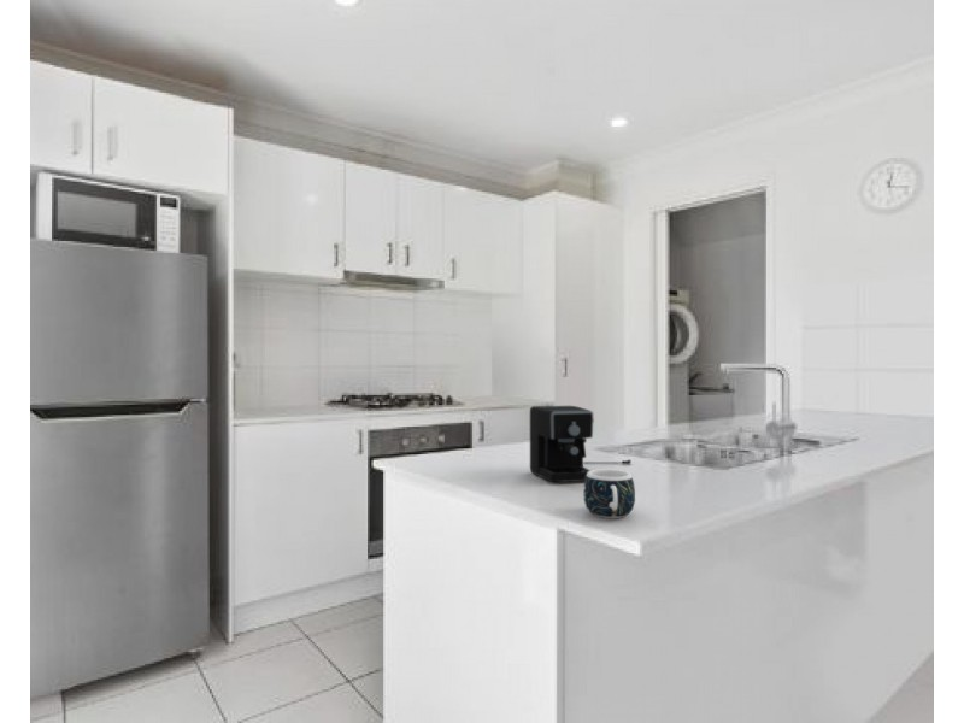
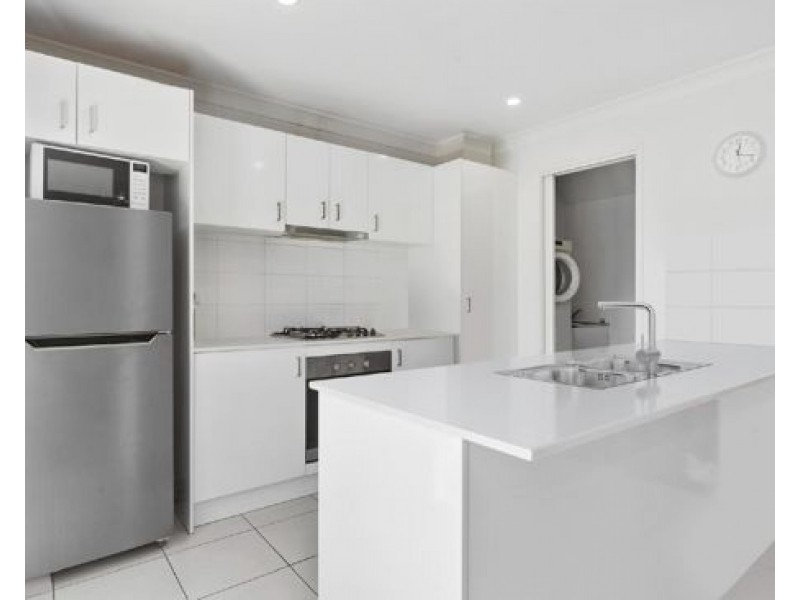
- coffee maker (592, 436)
- mug (610, 495)
